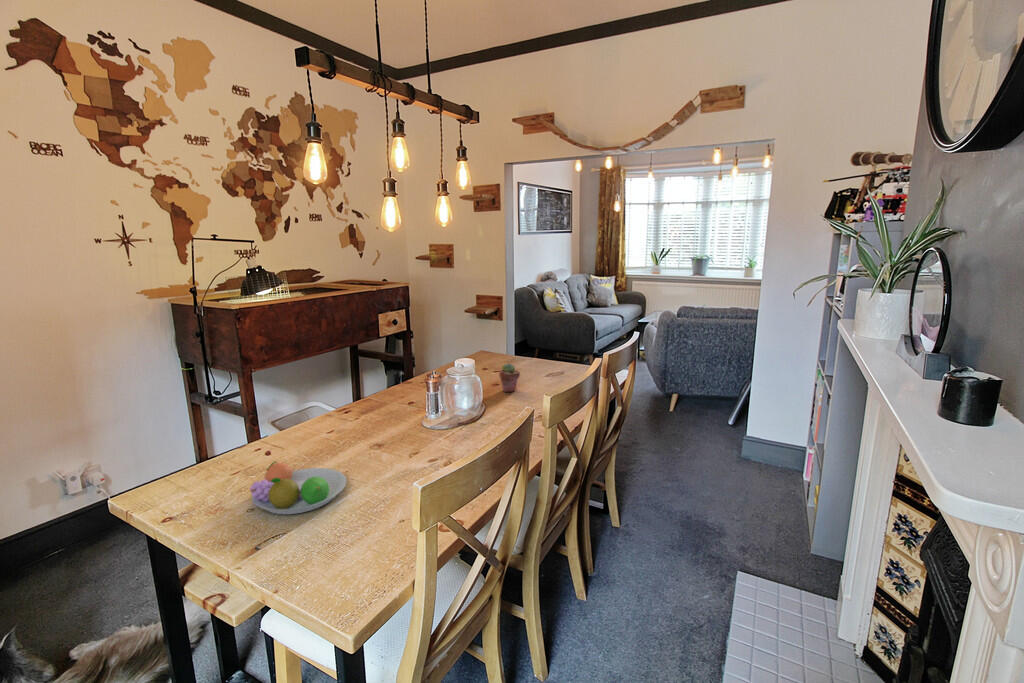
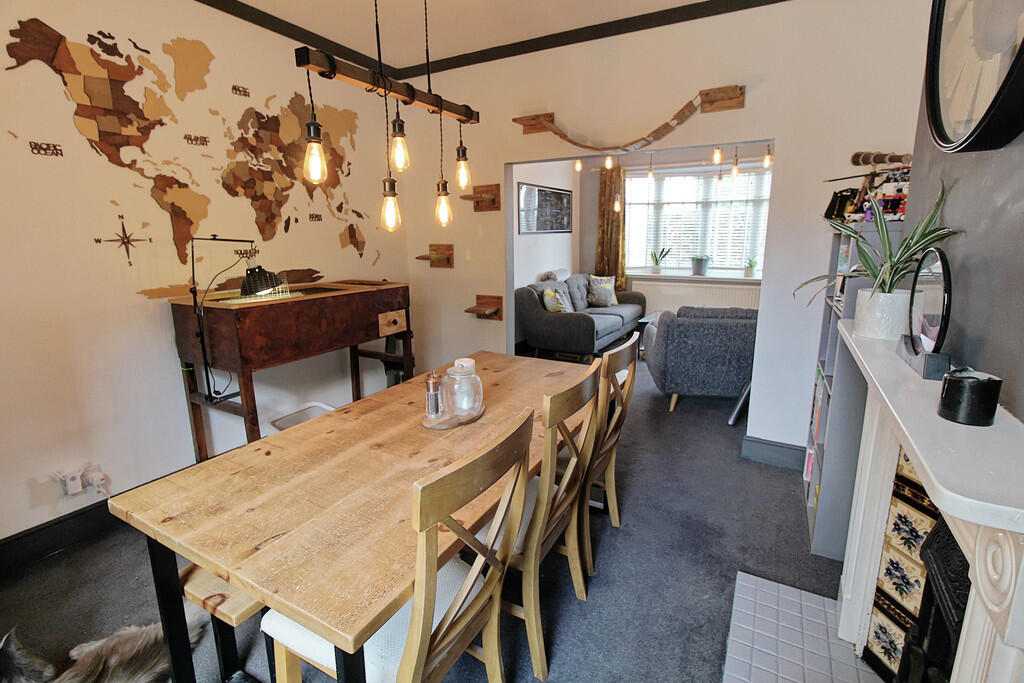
- potted succulent (509, 376)
- fruit bowl (299, 481)
